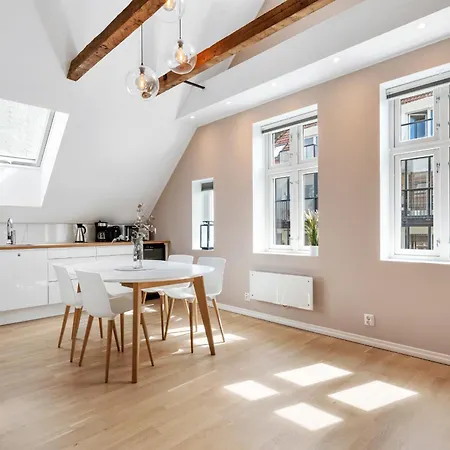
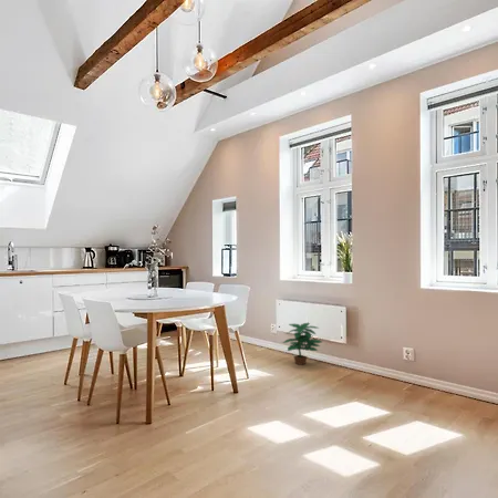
+ potted plant (302, 343)
